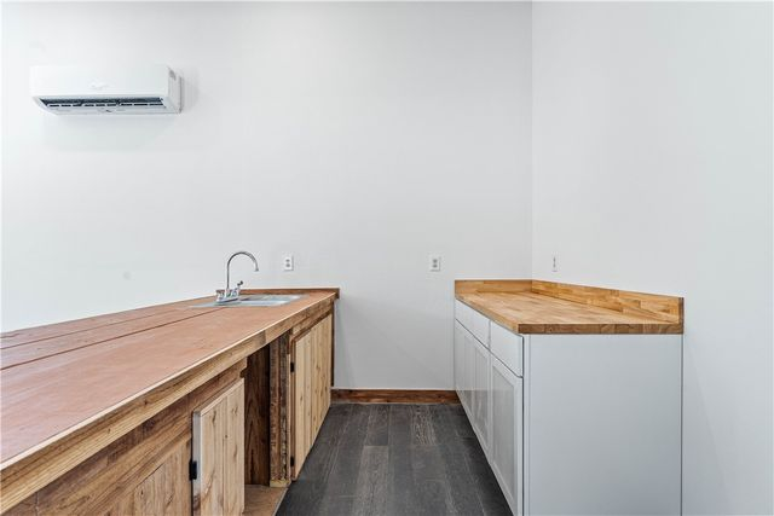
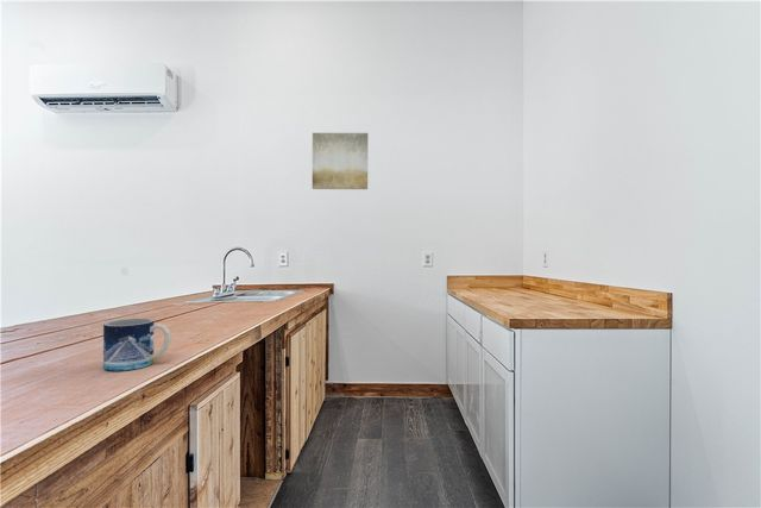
+ mug (138, 343)
+ wall art (340, 161)
